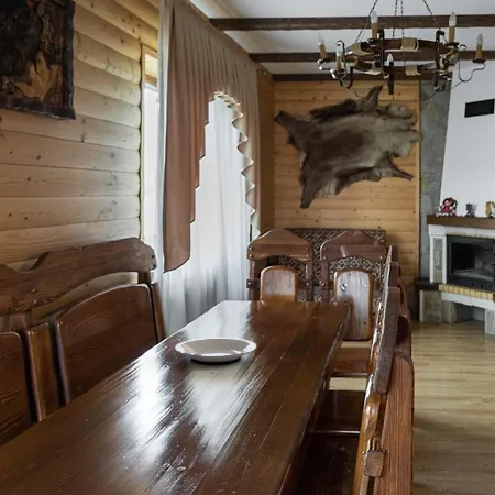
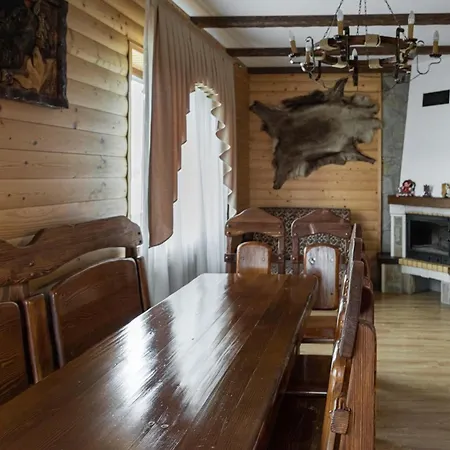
- plate (216, 352)
